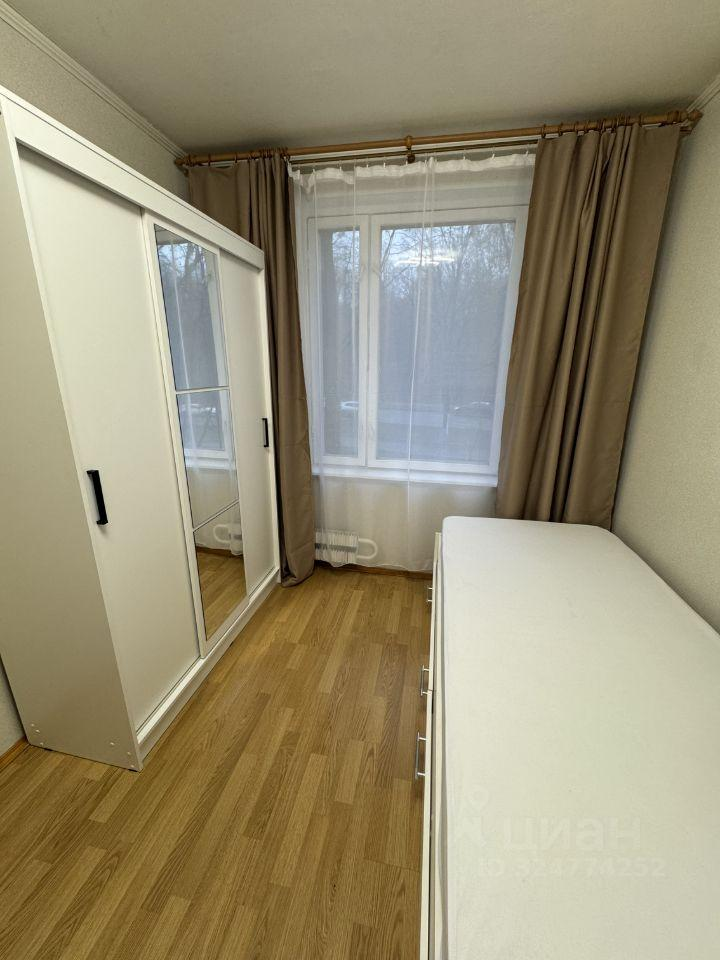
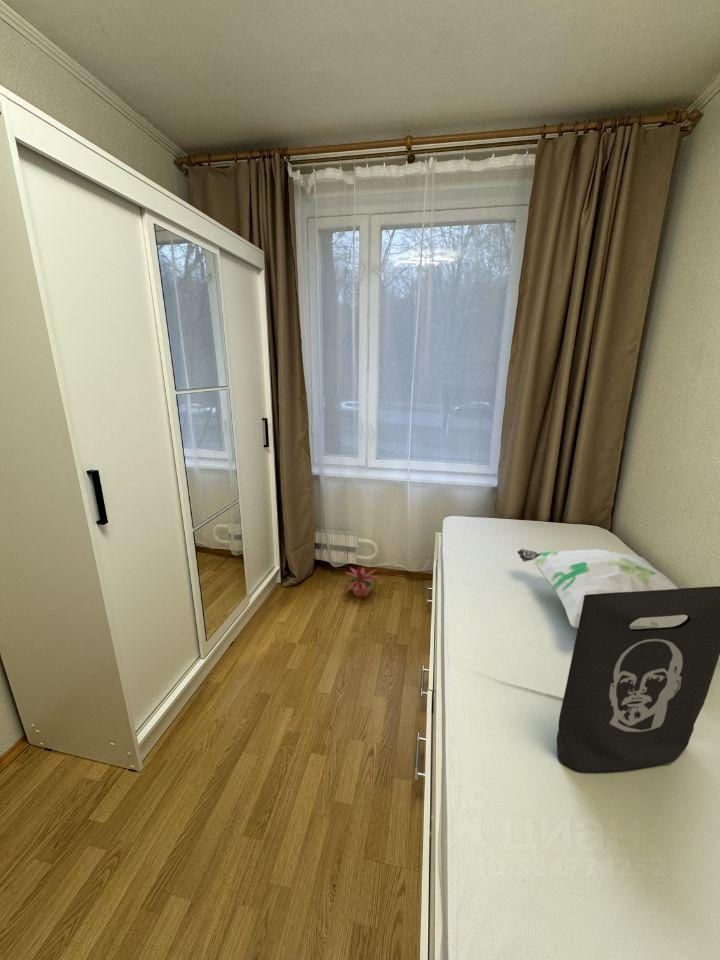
+ potted plant (361, 578)
+ tote bag (637, 673)
+ decorative pillow (608, 586)
